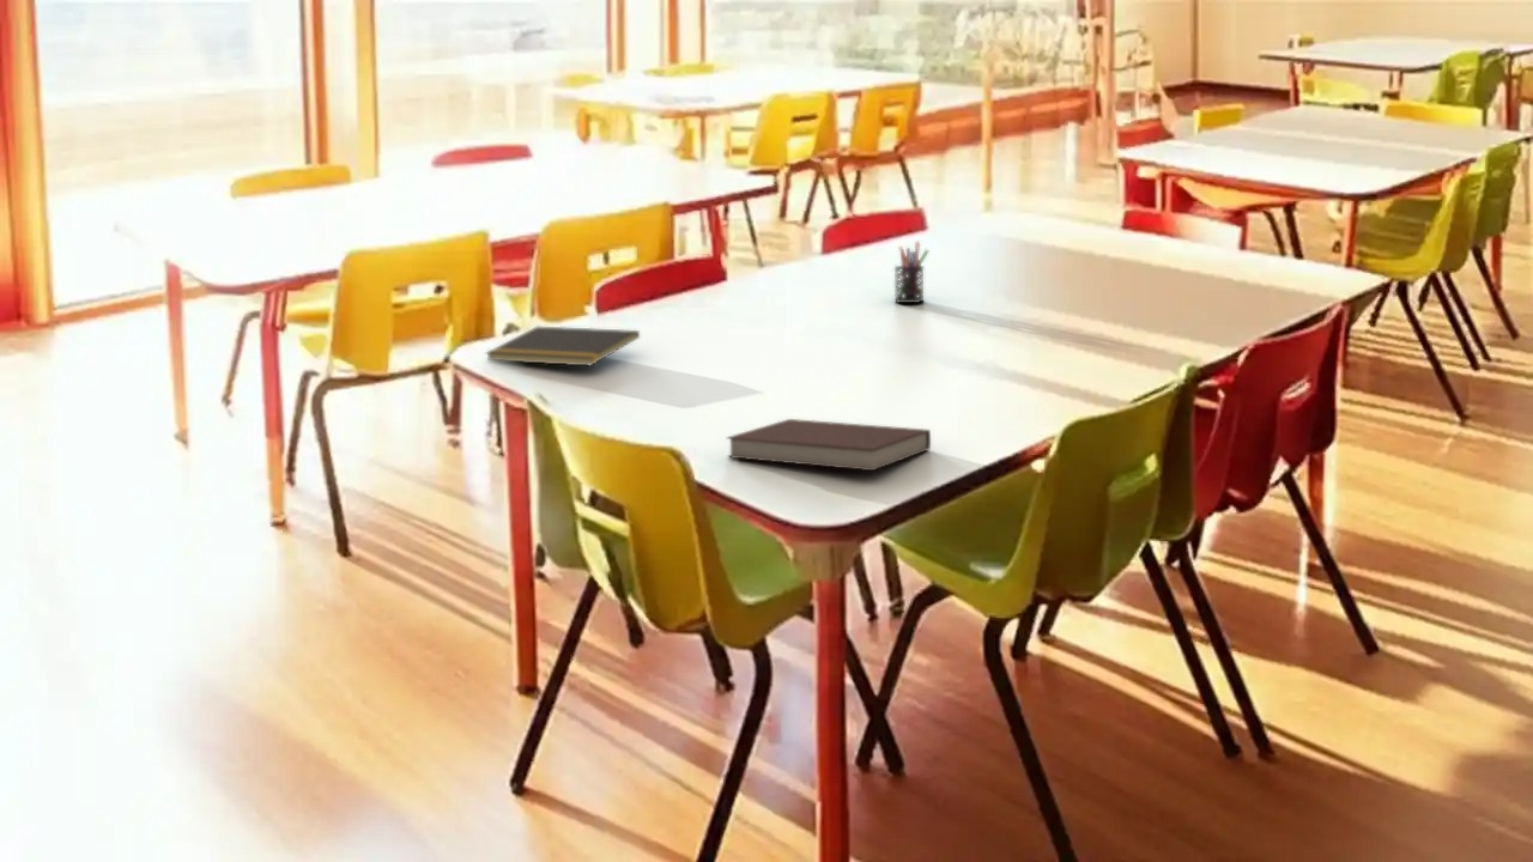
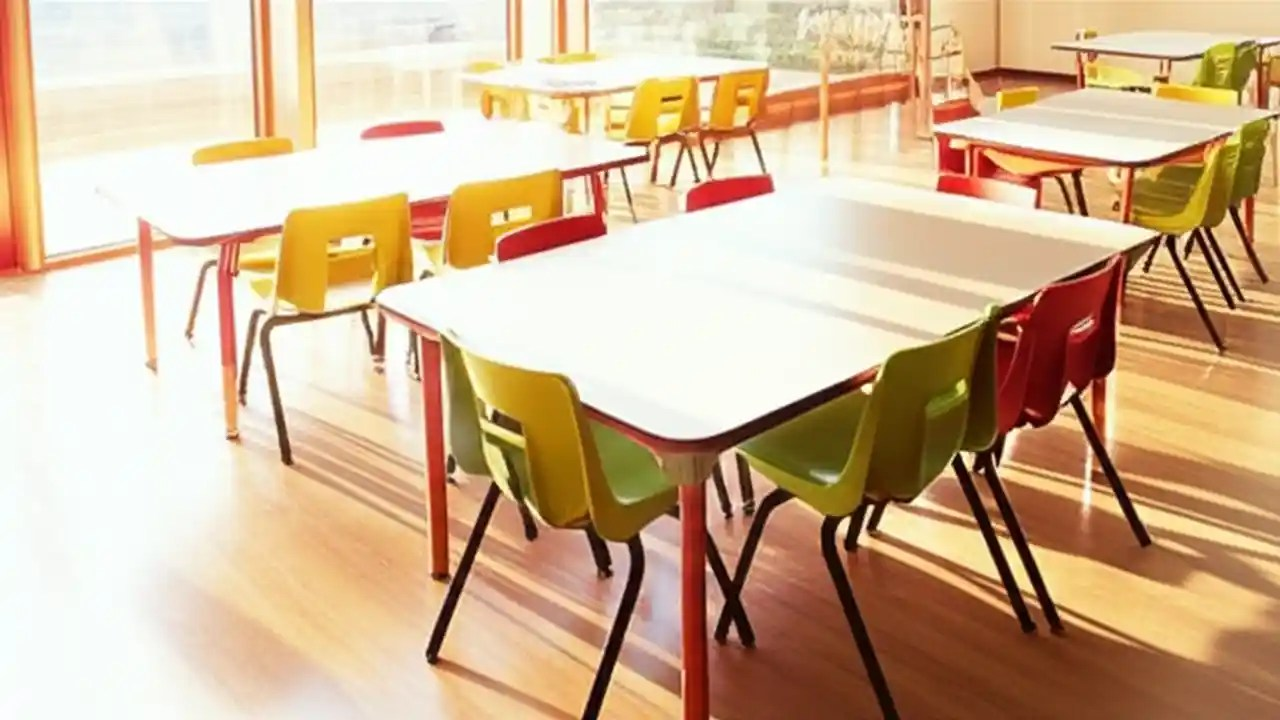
- pen holder (913, 271)
- notepad (563, 345)
- notebook (829, 443)
